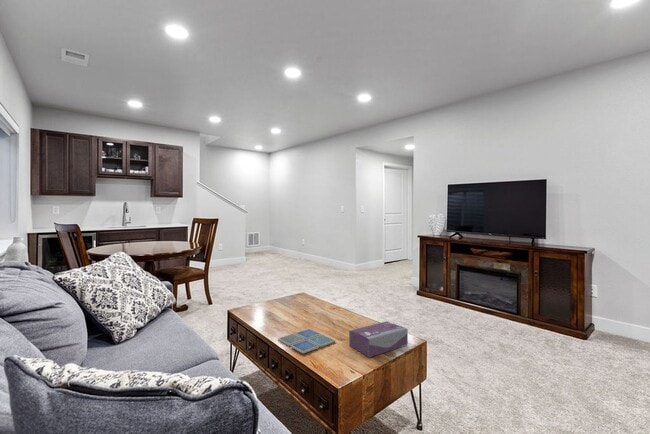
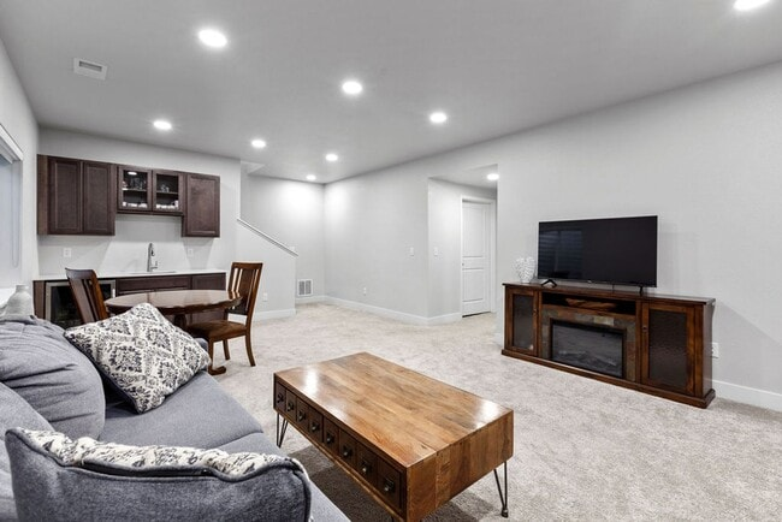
- drink coaster (306, 340)
- tissue box (378, 337)
